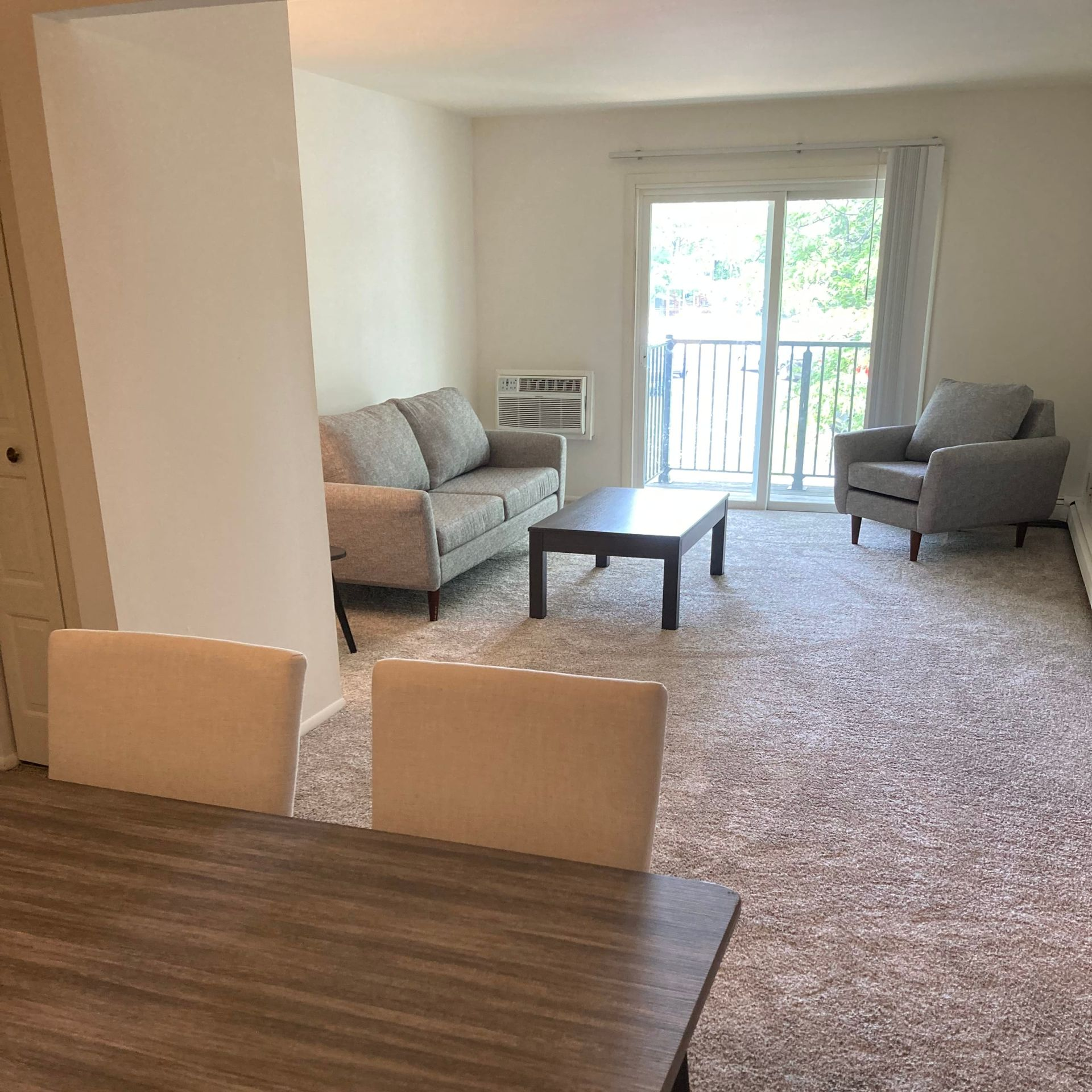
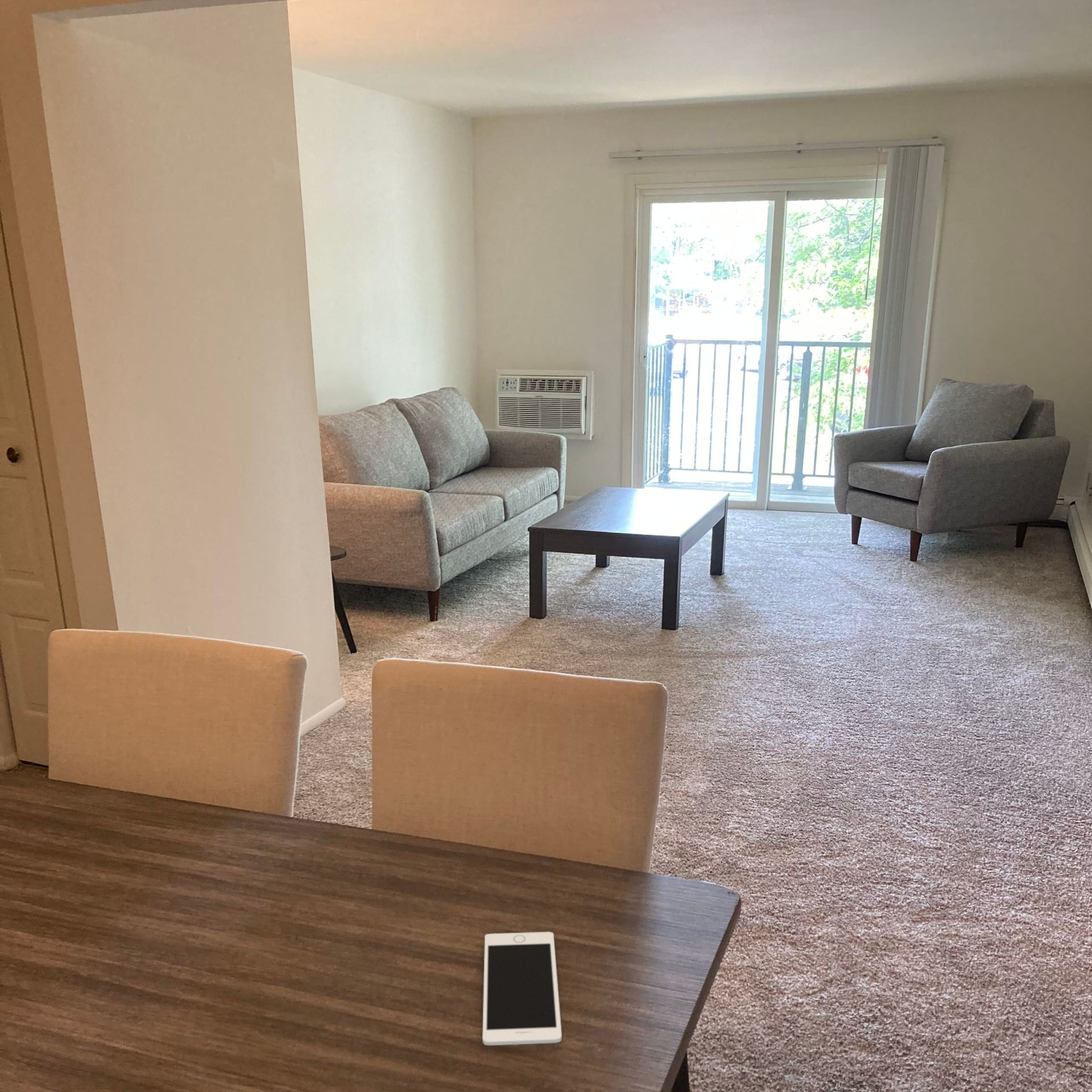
+ cell phone (520, 984)
